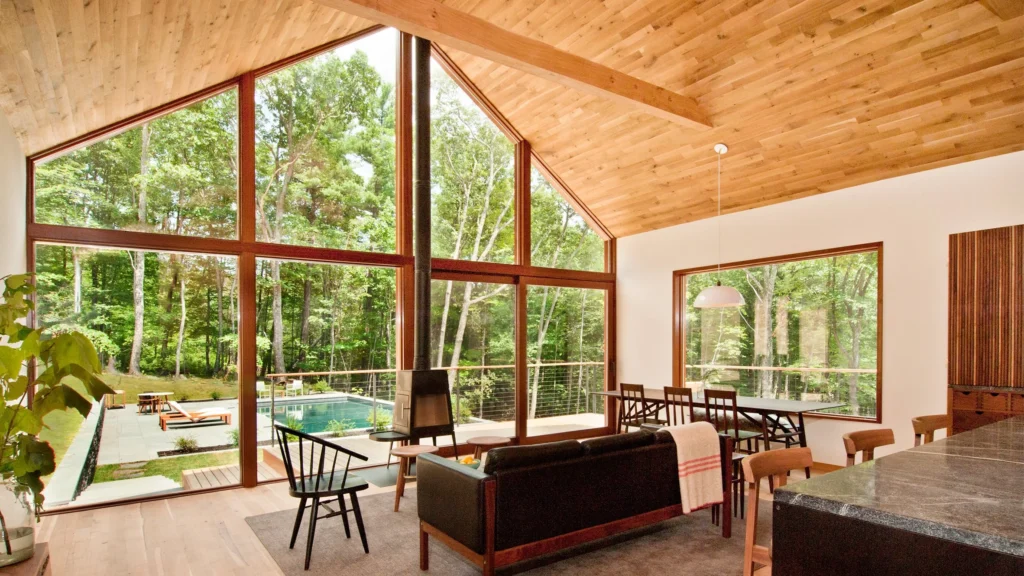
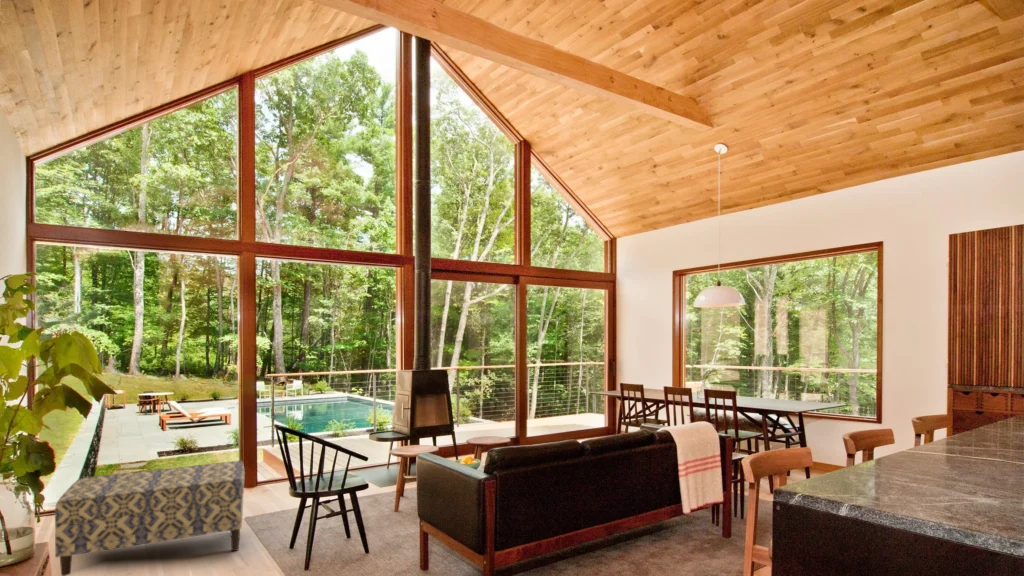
+ bench (159, 514)
